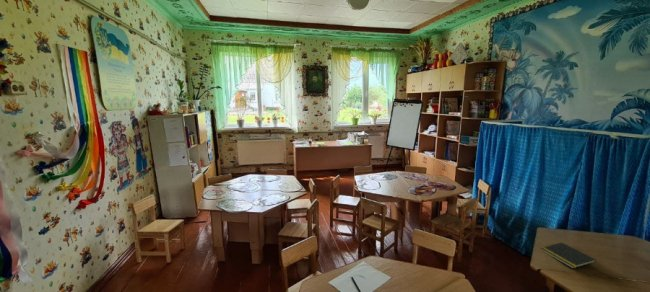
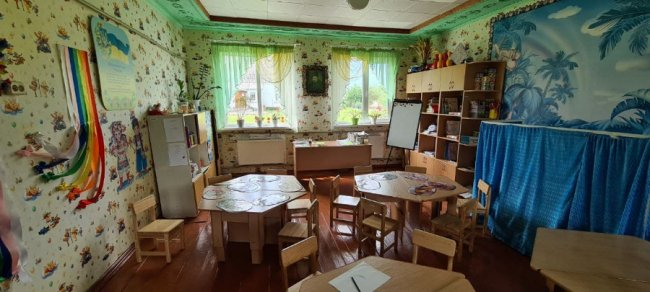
- notepad (566, 254)
